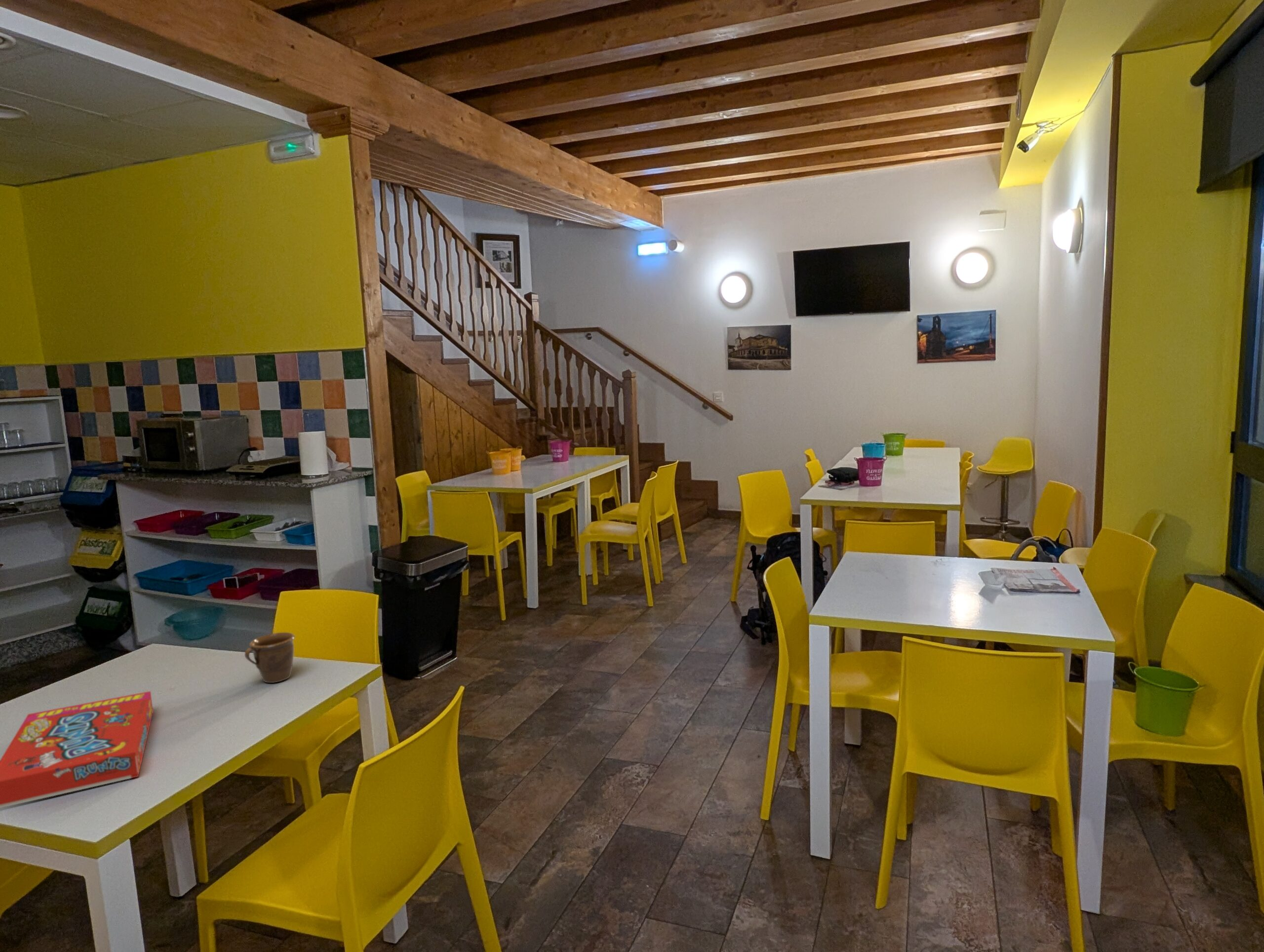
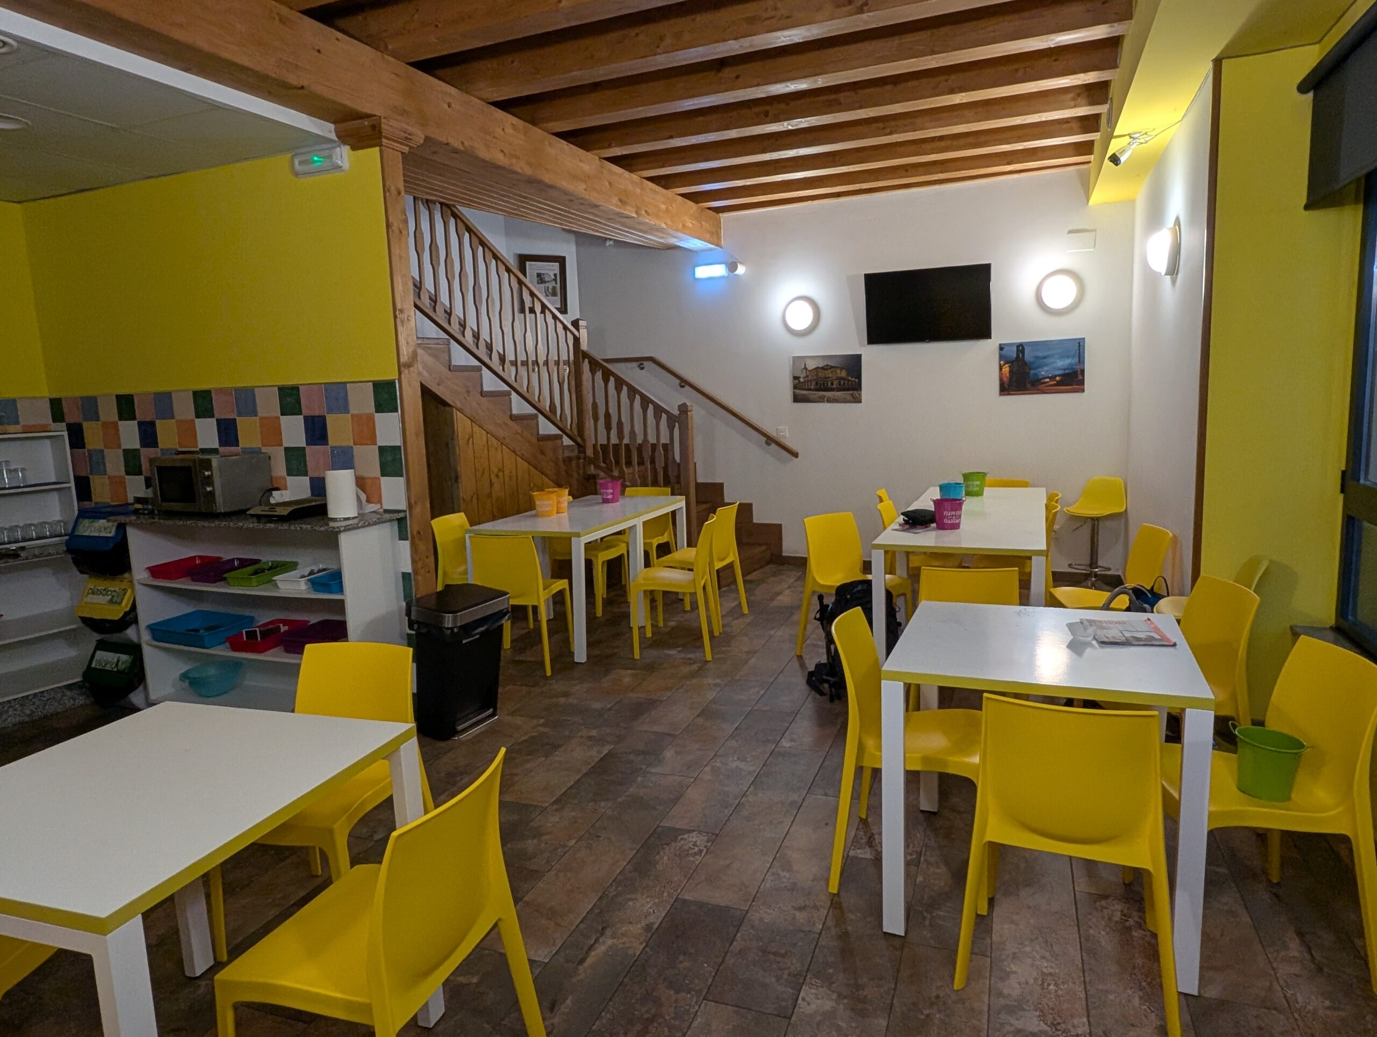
- snack box (79, 743)
- mug (271, 659)
